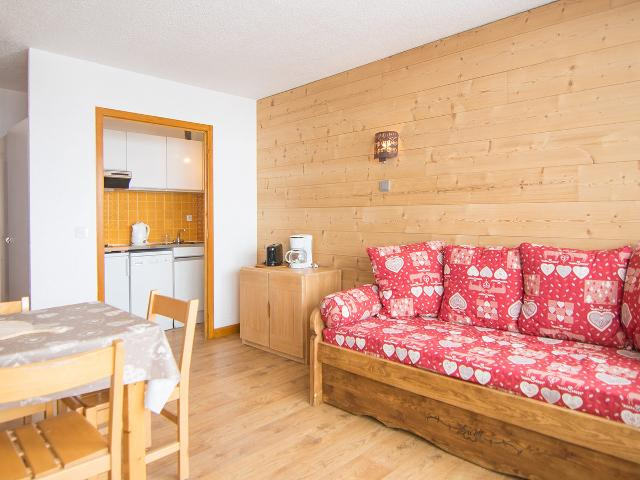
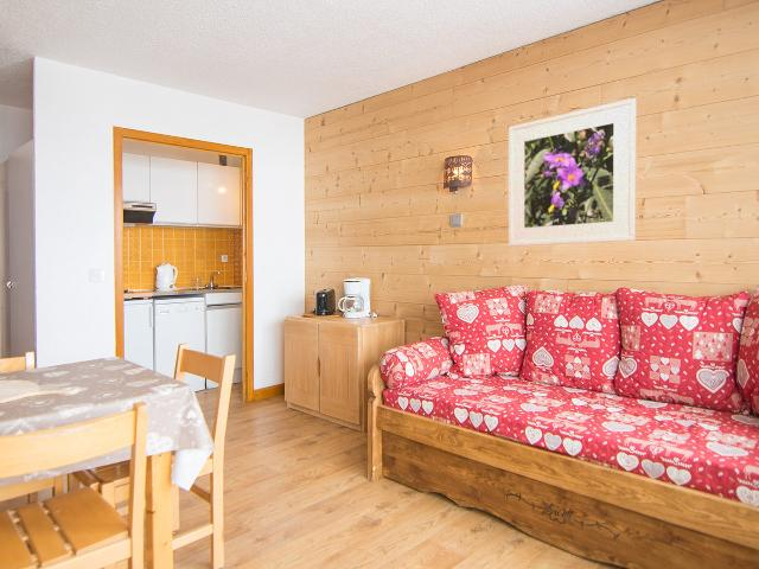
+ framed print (566, 179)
